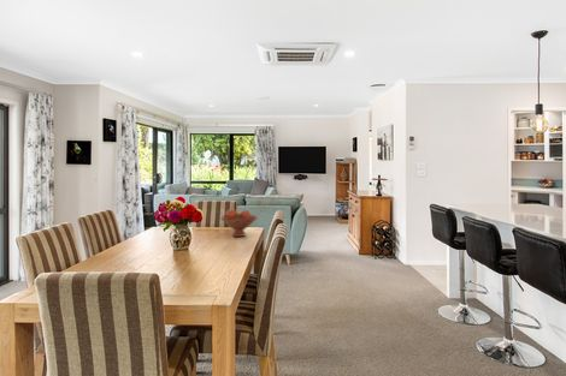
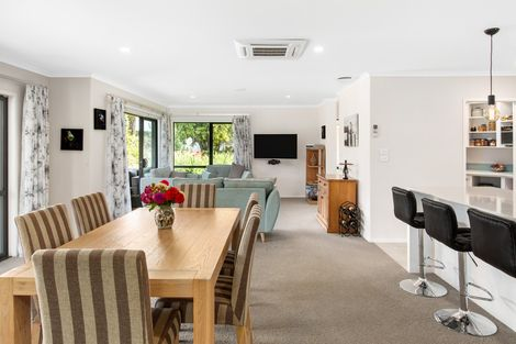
- fruit bowl (238, 222)
